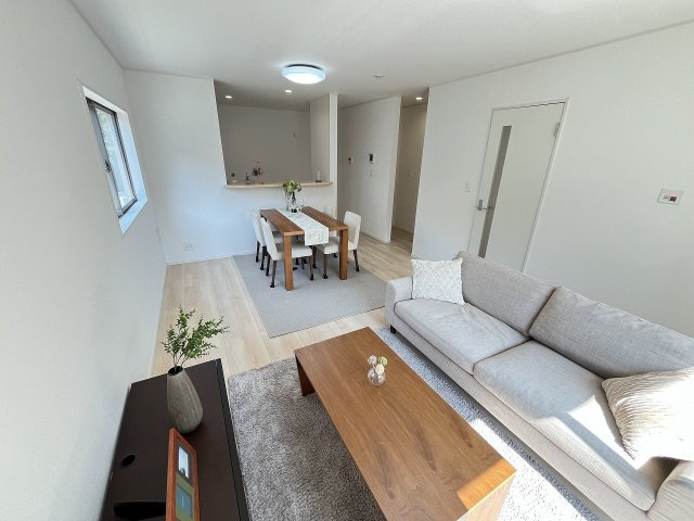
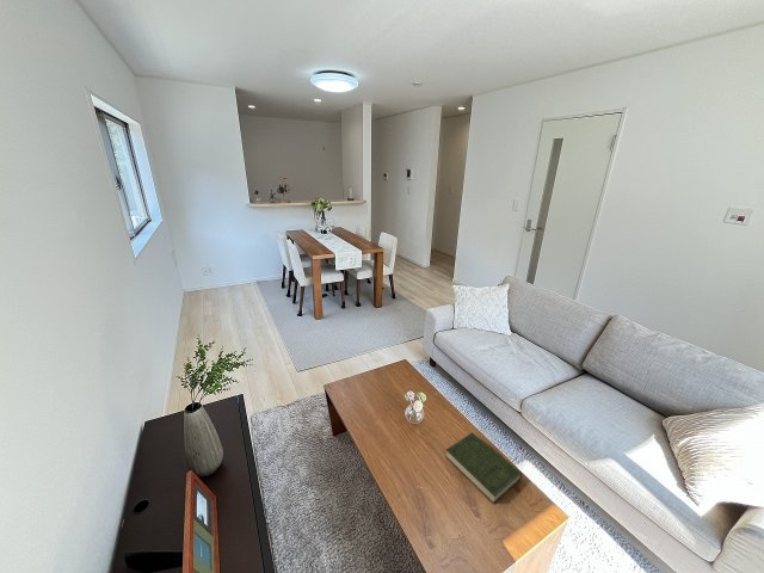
+ book (482, 463)
